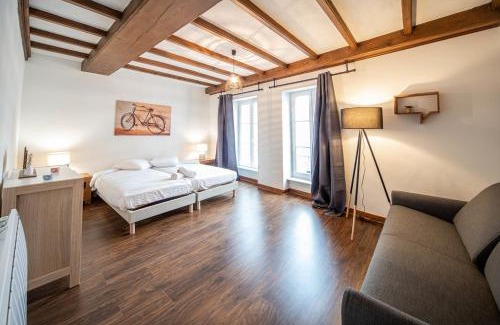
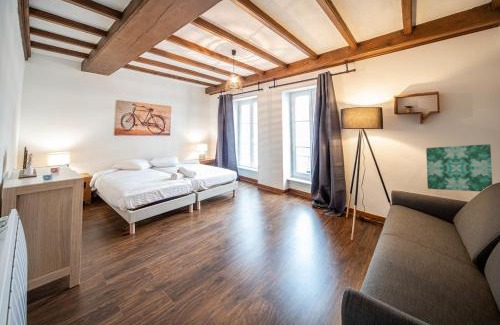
+ wall art (456, 168)
